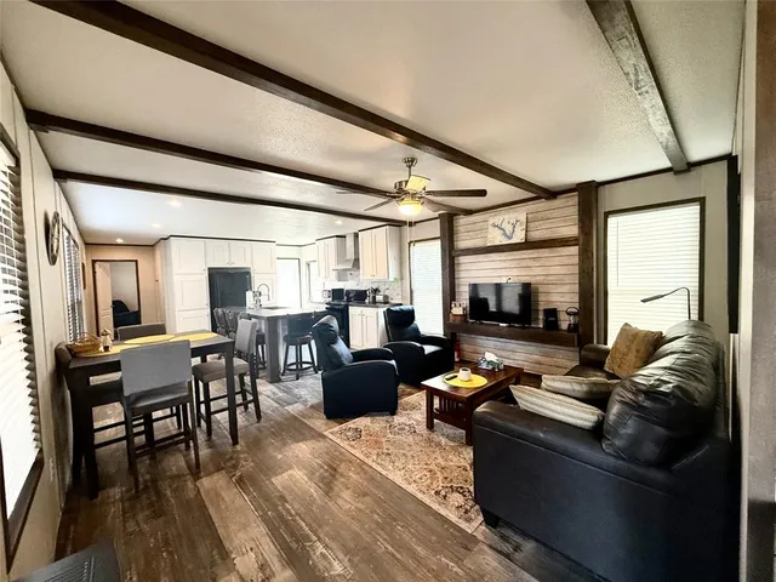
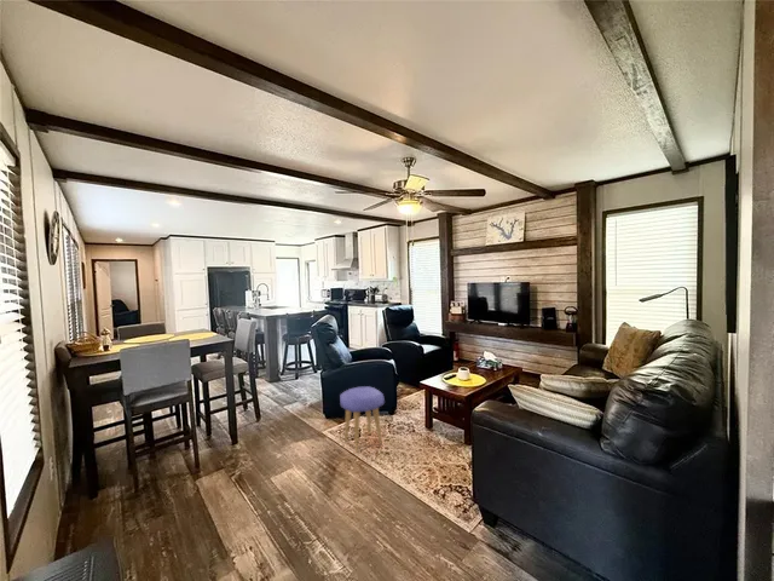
+ stool (359, 415)
